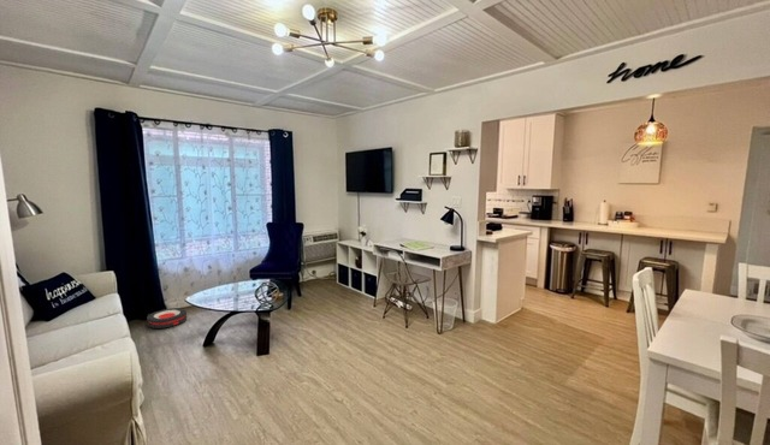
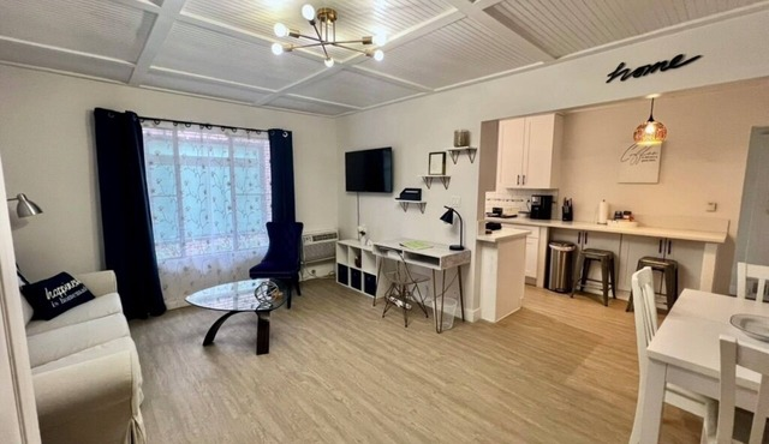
- robot vacuum (167, 318)
